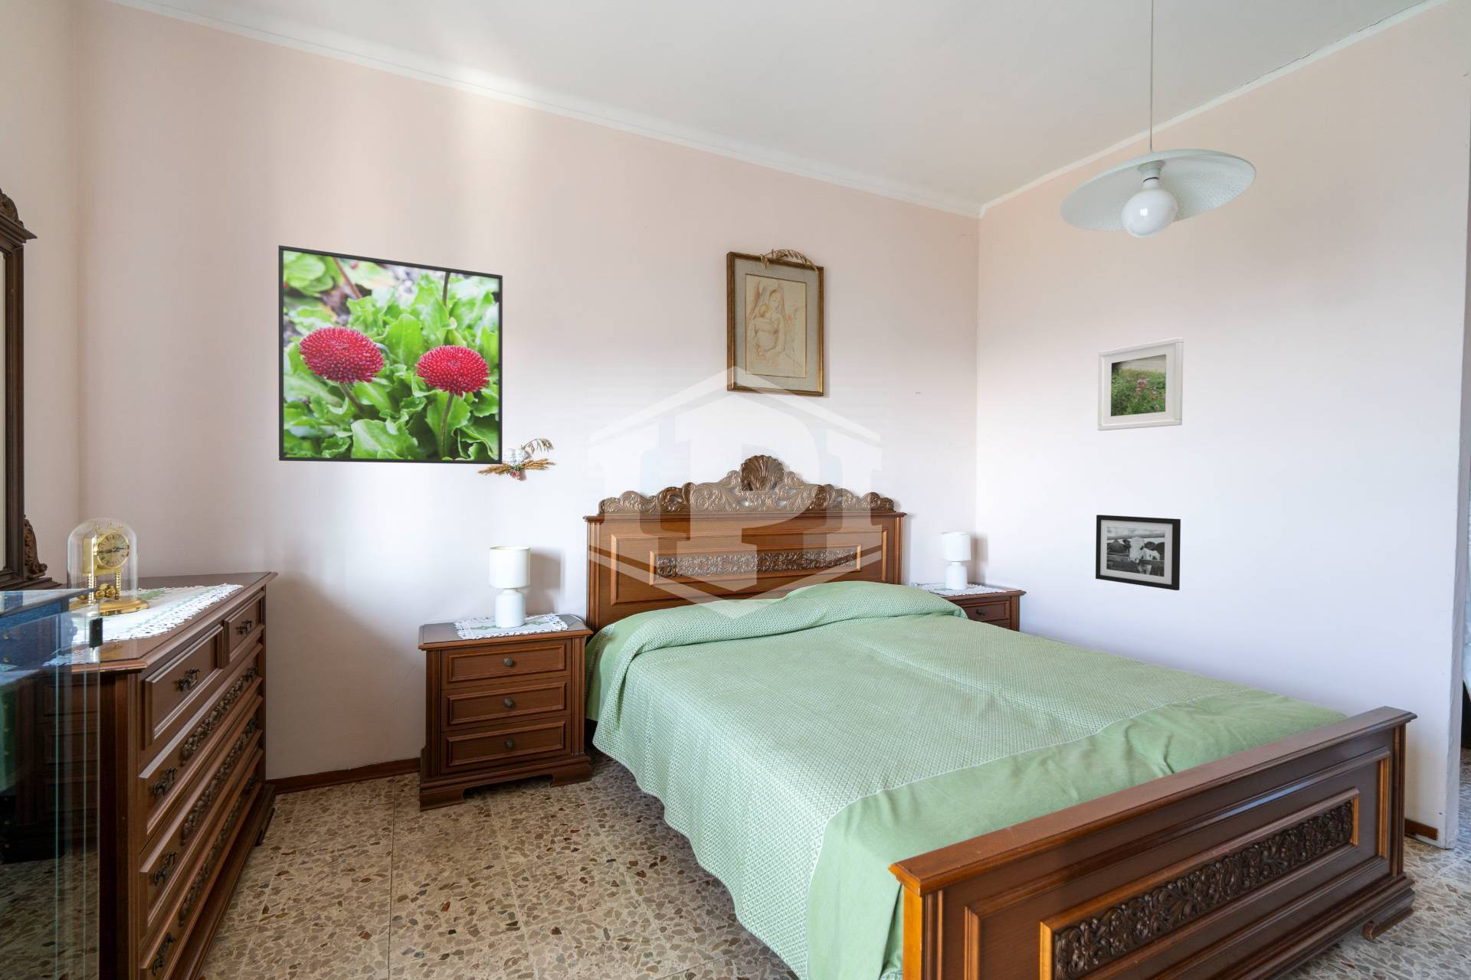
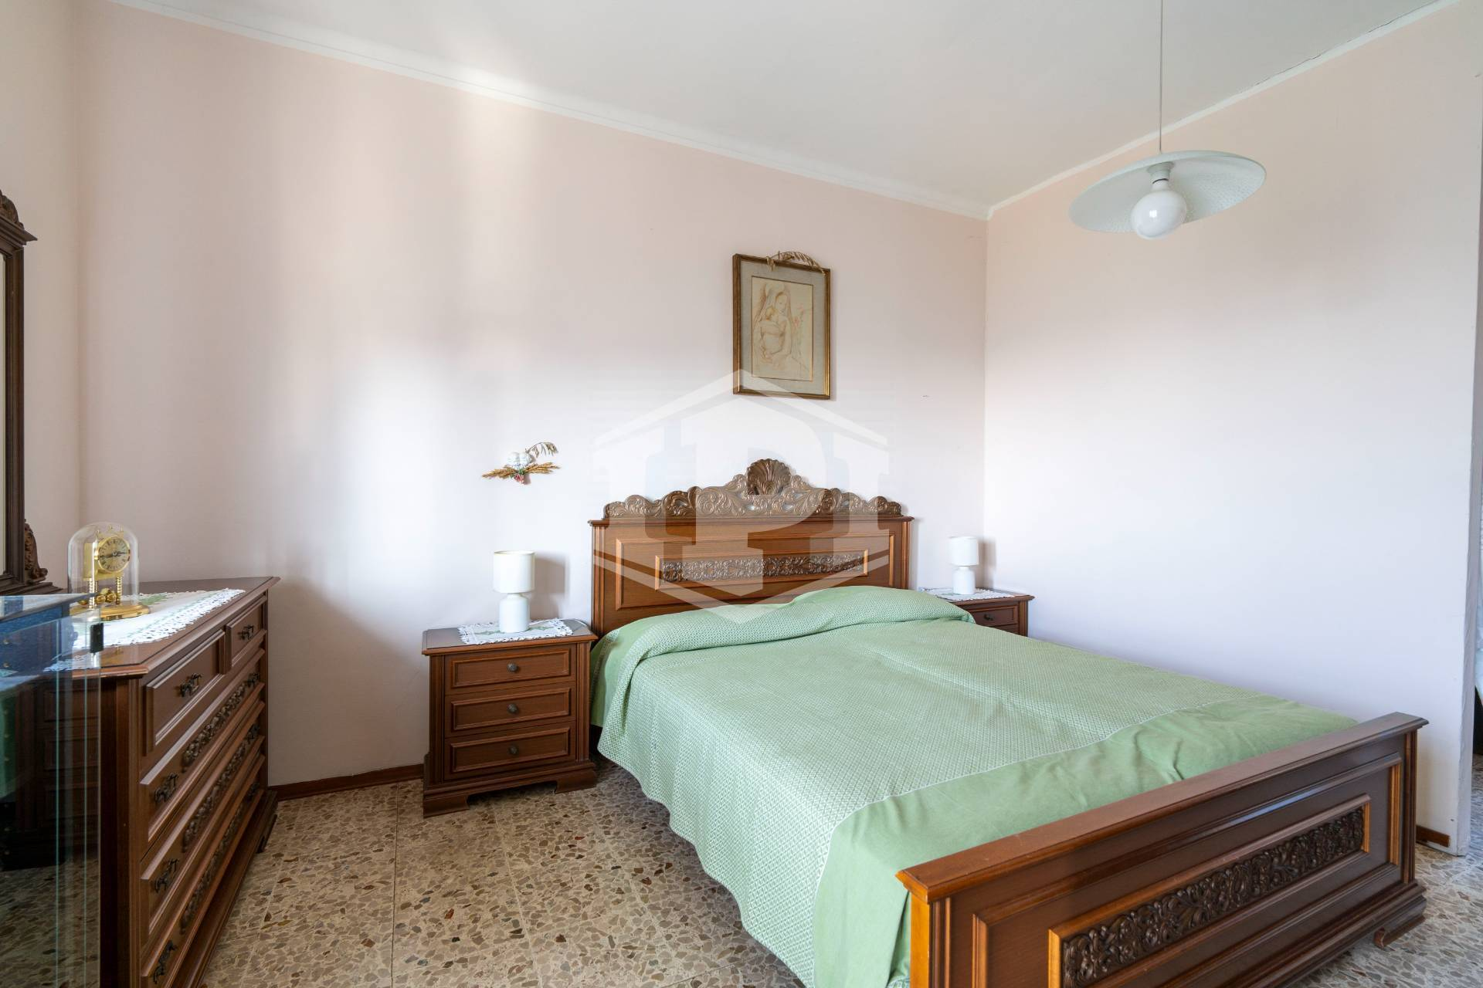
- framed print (1138, 386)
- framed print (397, 362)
- picture frame (1135, 550)
